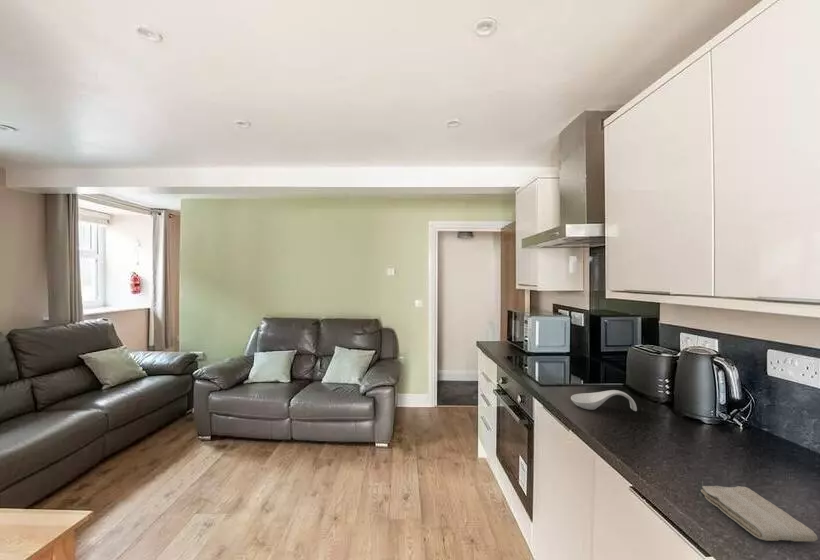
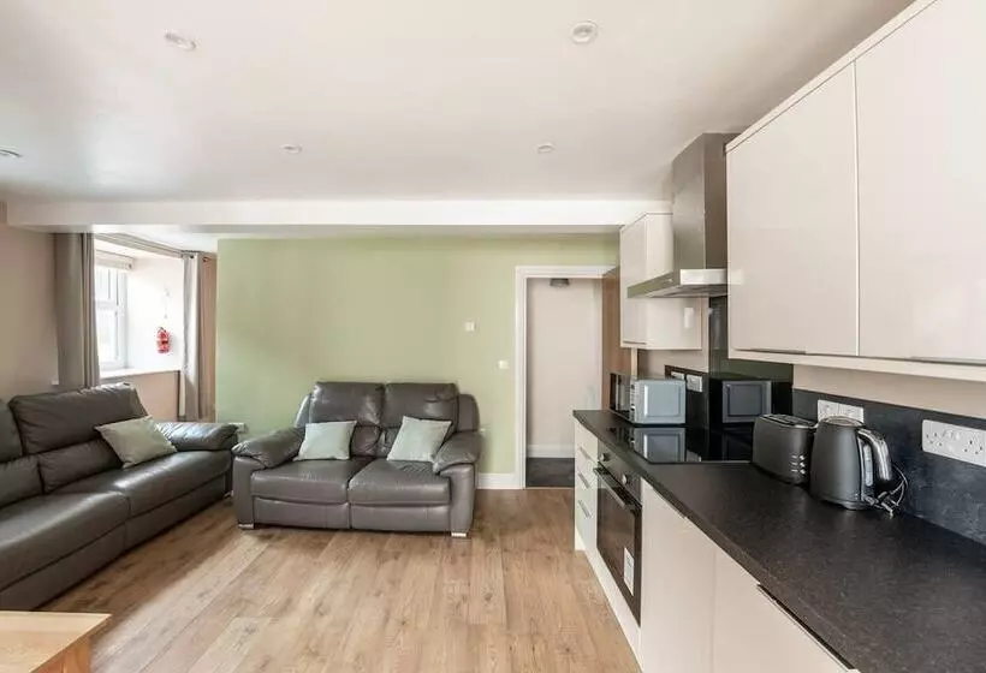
- washcloth (752, 510)
- spoon rest (602, 399)
